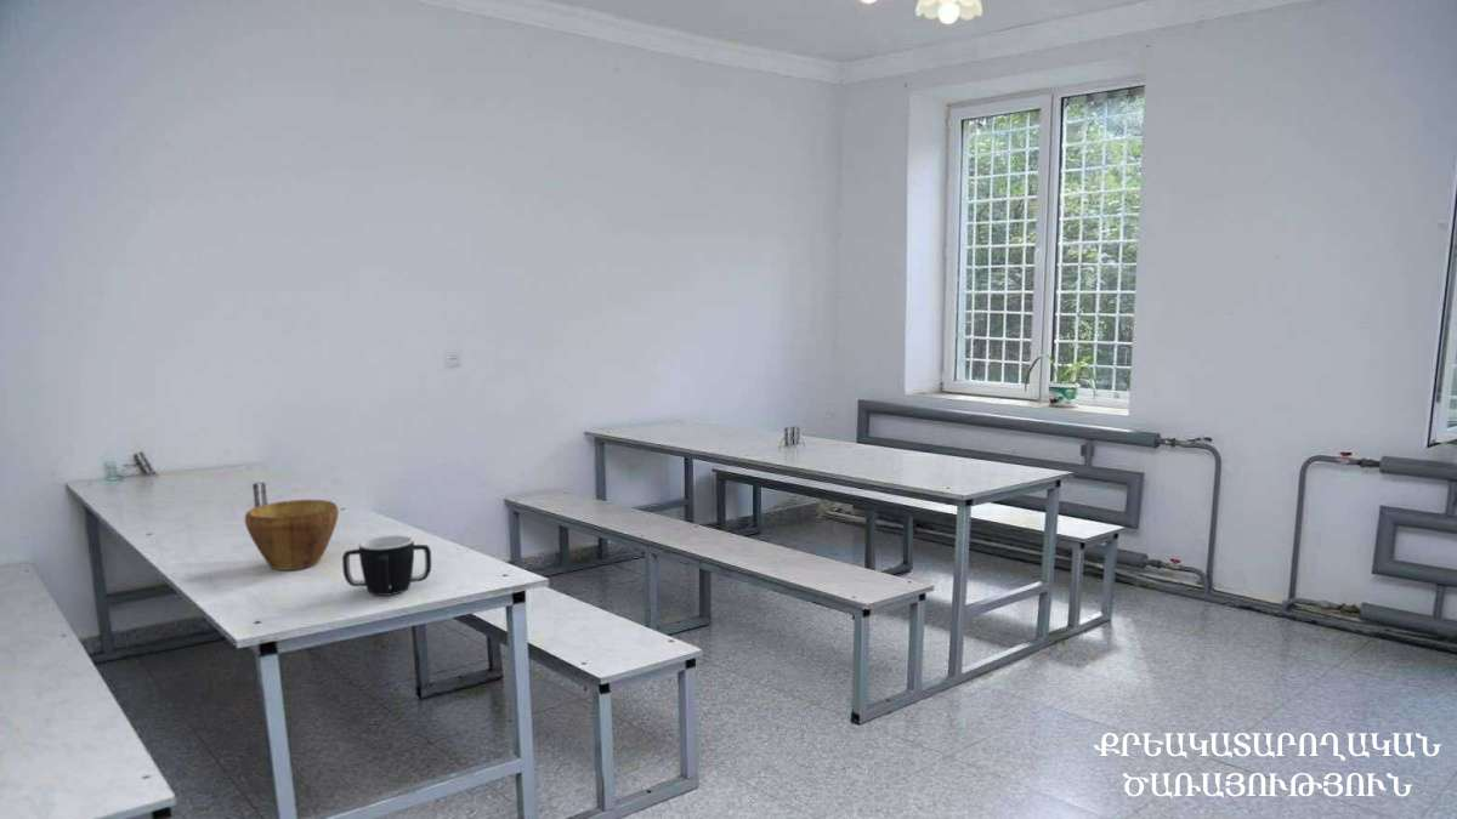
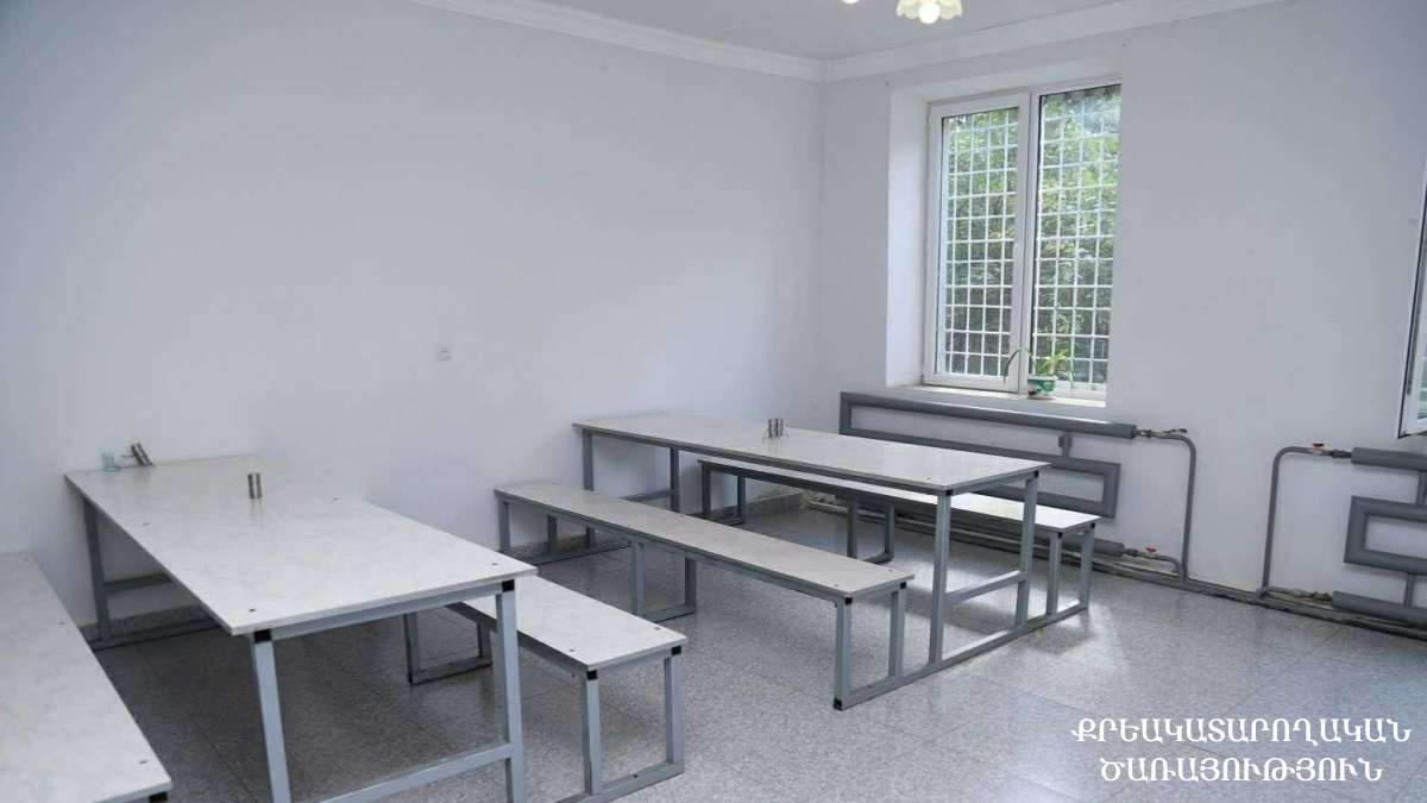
- mug (387, 565)
- bowl (293, 535)
